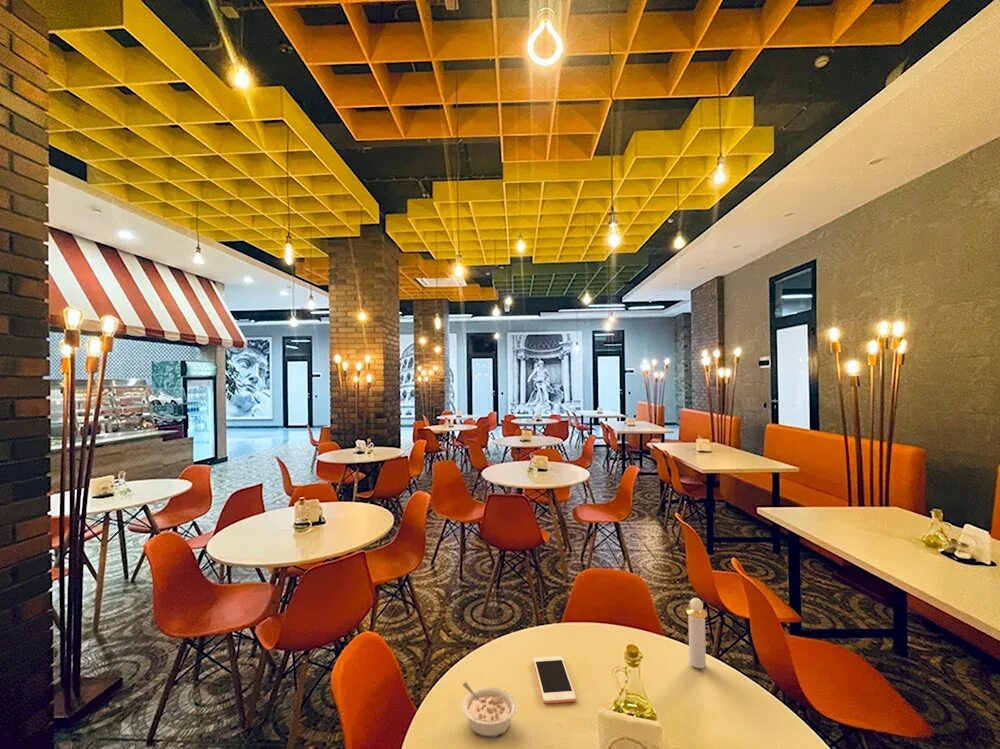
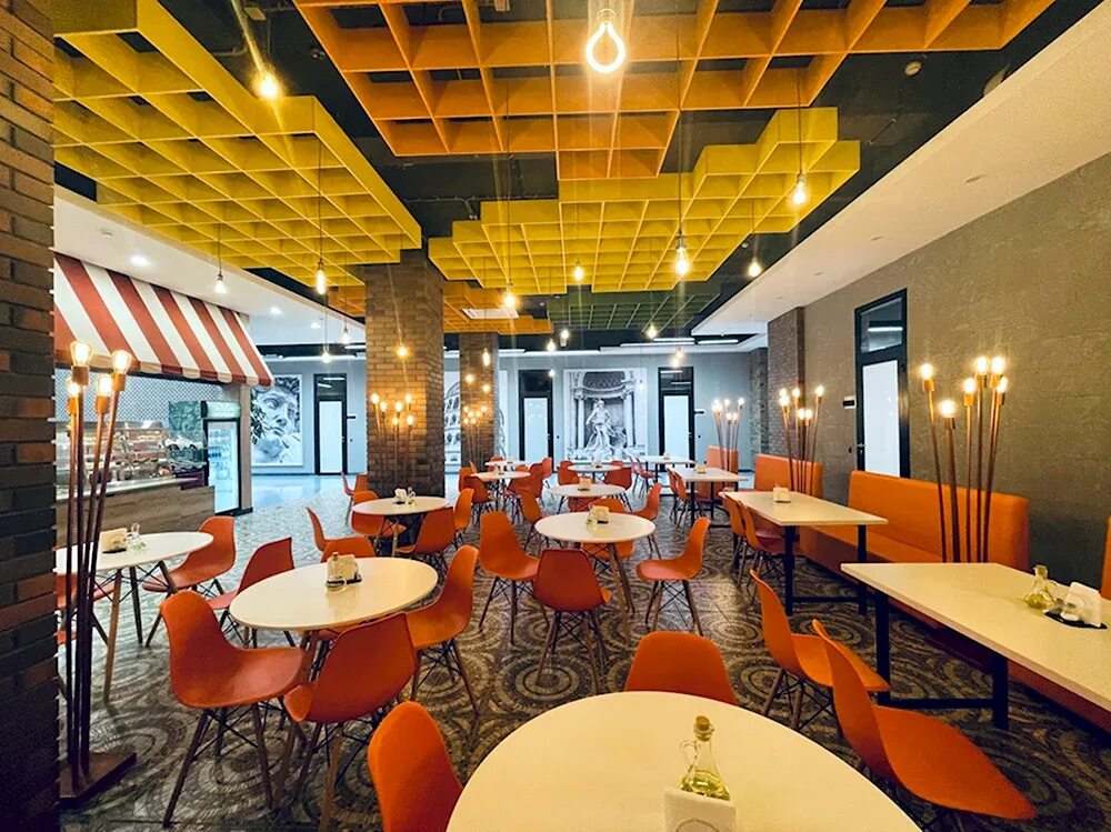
- perfume bottle (696, 632)
- cell phone (553, 678)
- legume (487, 712)
